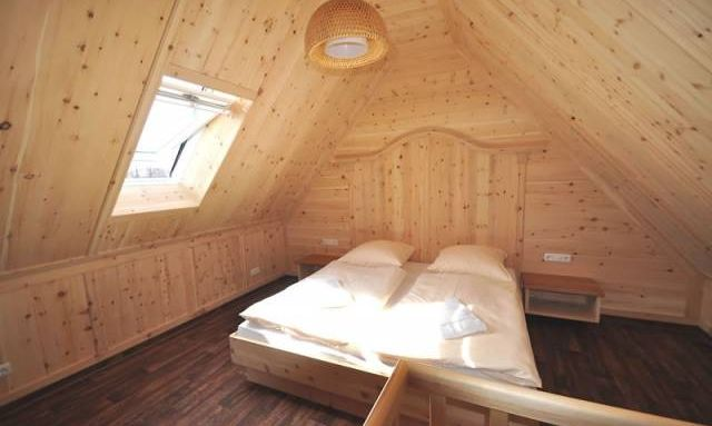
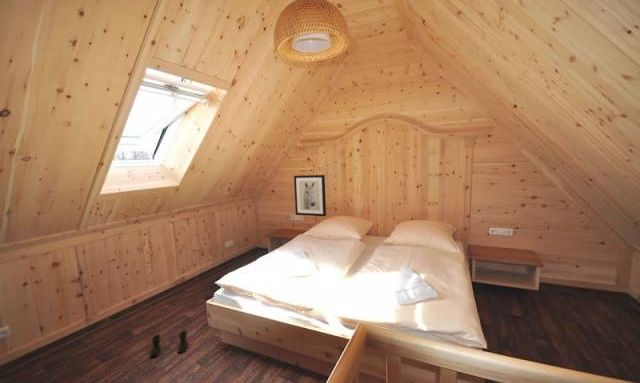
+ boots (160, 346)
+ wall art (309, 195)
